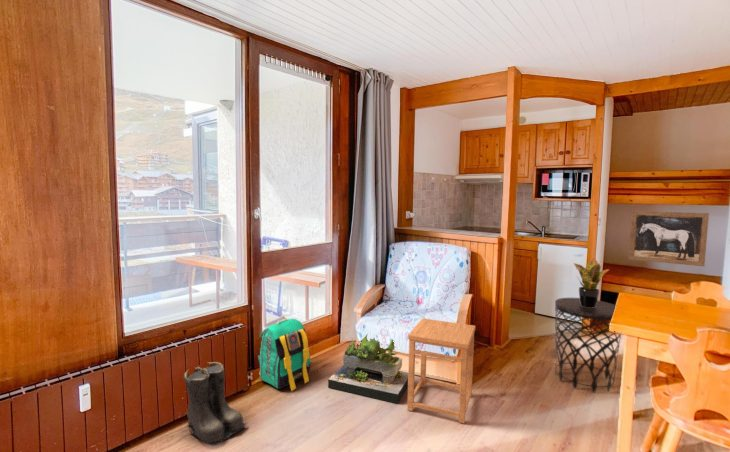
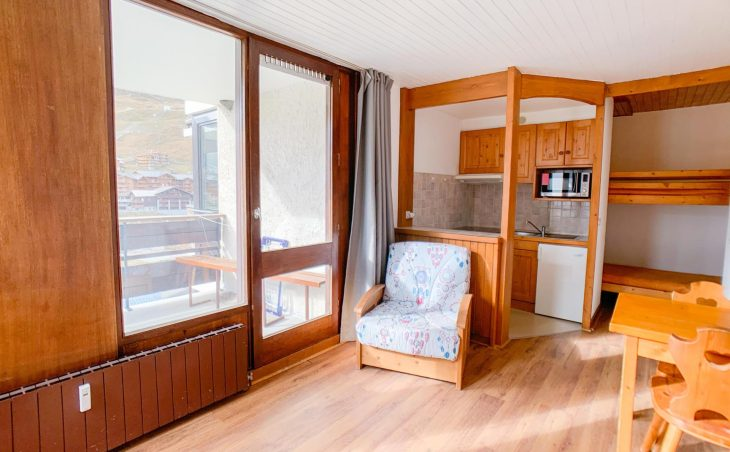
- potted plant (588, 281)
- backpack (283, 349)
- boots (212, 399)
- side table (585, 343)
- planter (370, 360)
- side table (441, 358)
- wall art (666, 237)
